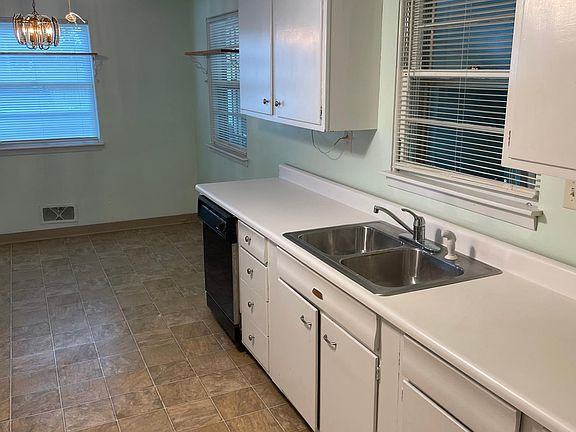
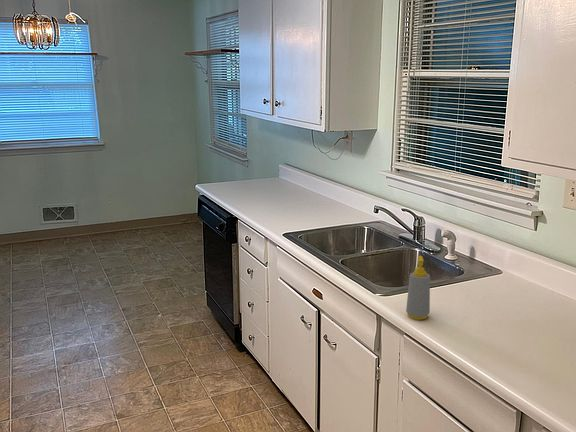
+ soap bottle (419, 287)
